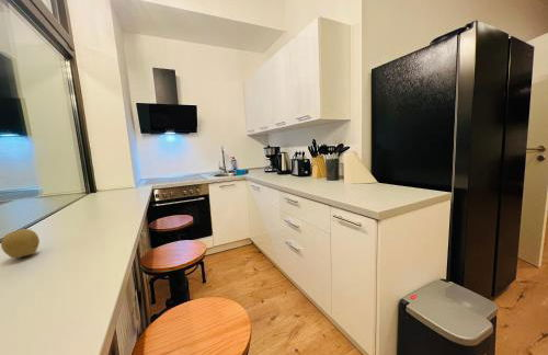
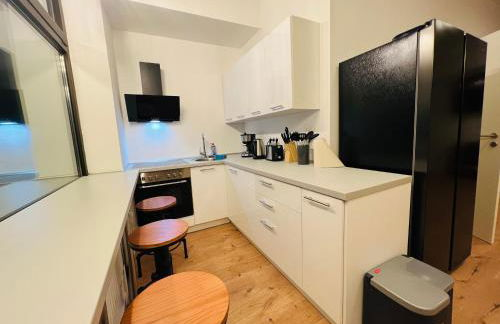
- fruit (21, 242)
